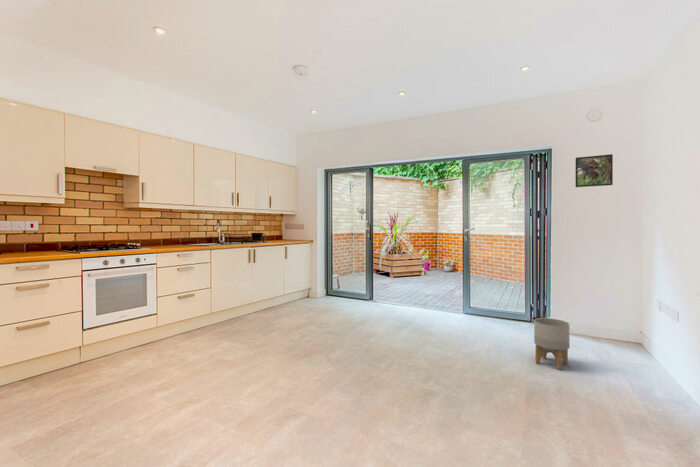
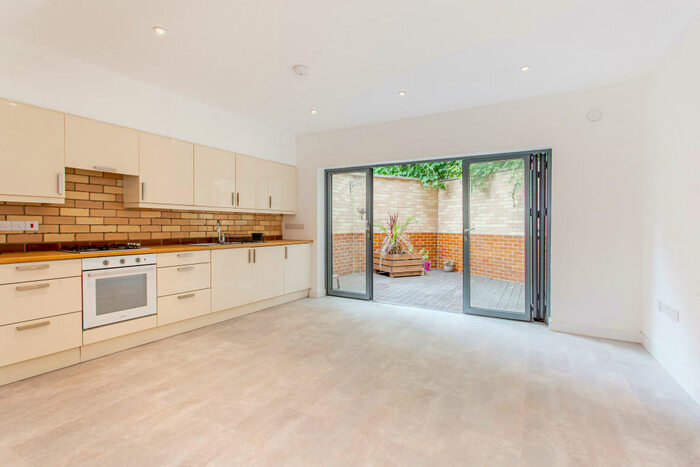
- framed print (593, 171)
- planter (551, 342)
